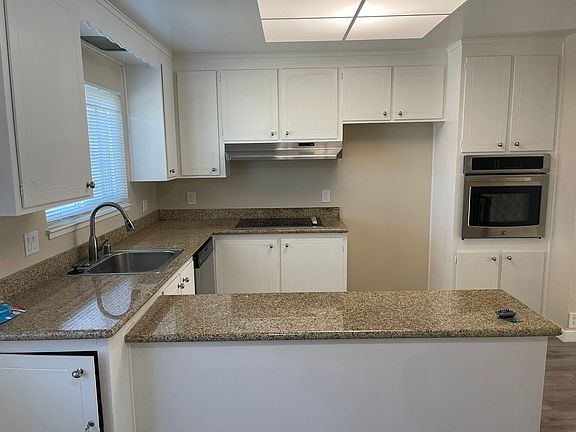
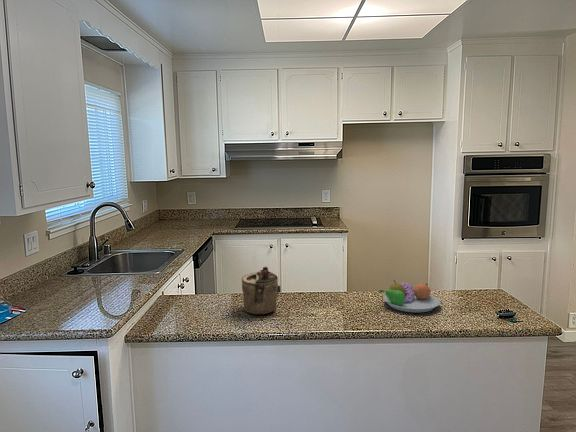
+ fruit bowl (408, 294)
+ teapot (261, 289)
